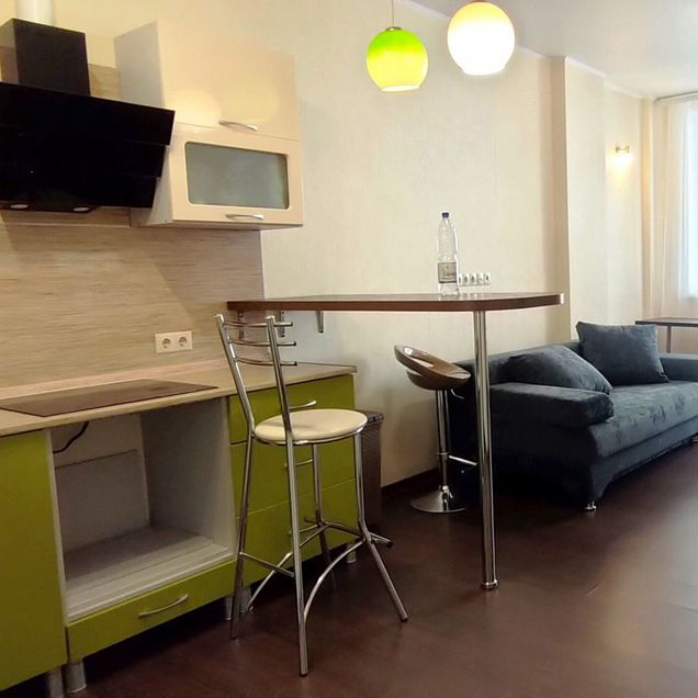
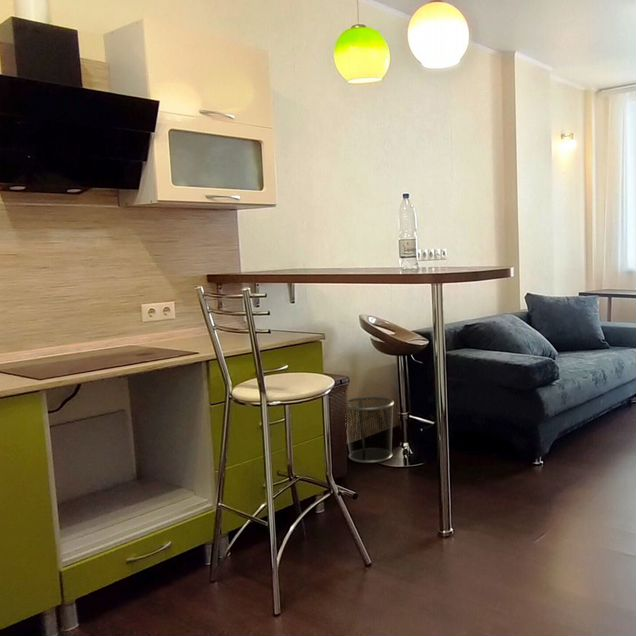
+ waste bin (369, 429)
